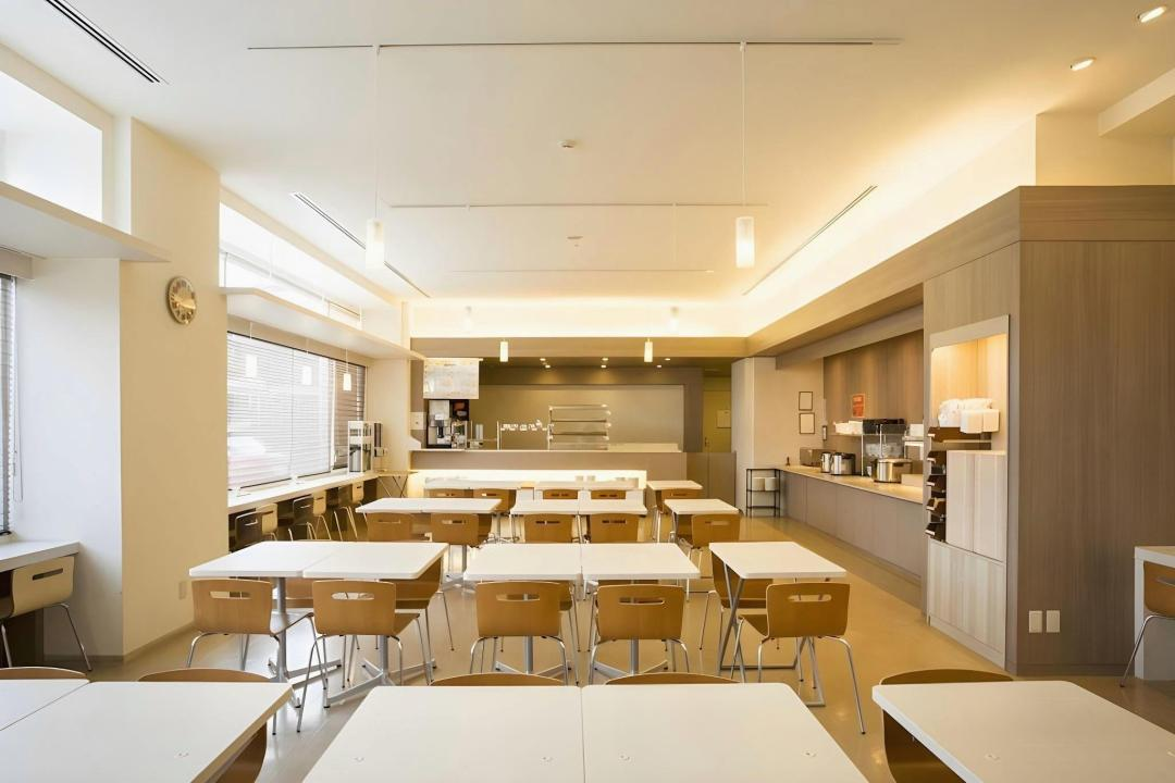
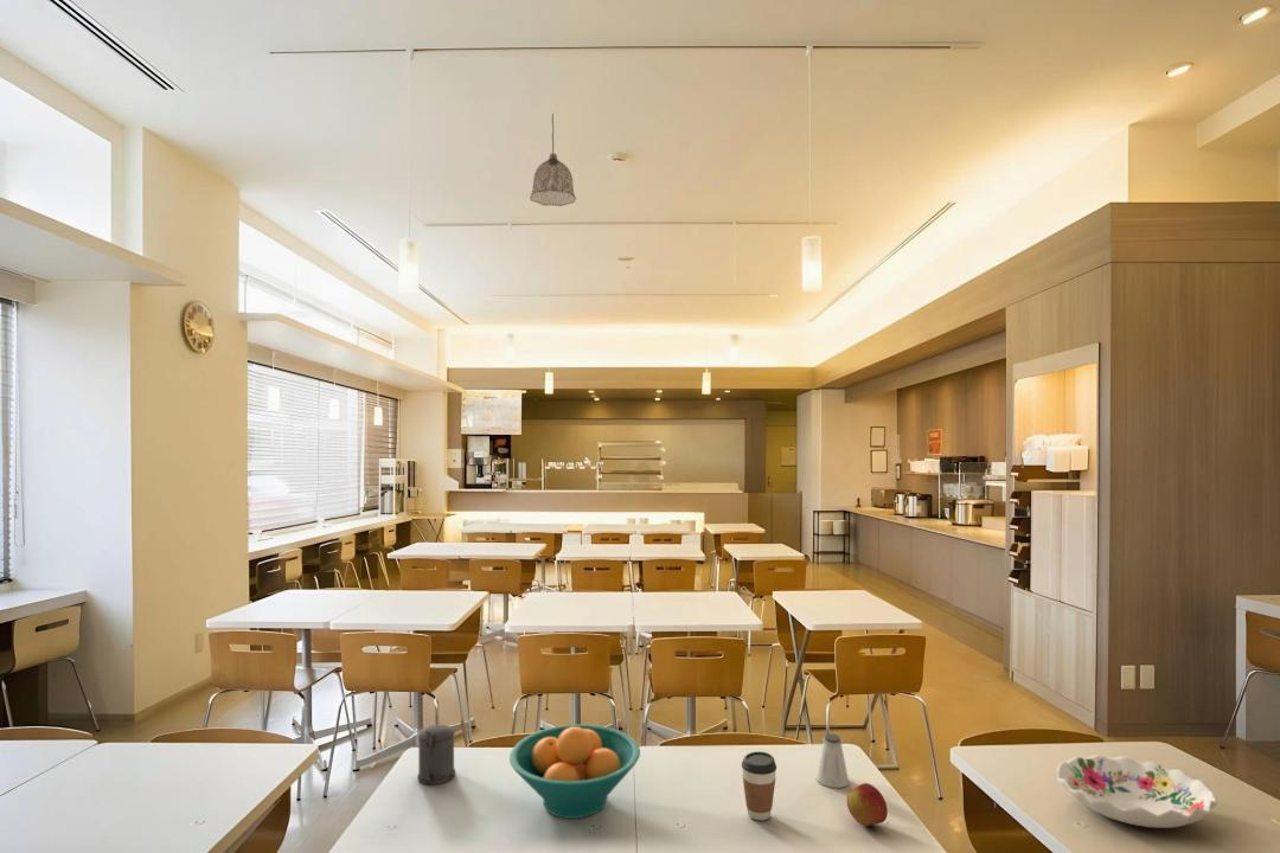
+ saltshaker (832, 758)
+ decorative bowl (1132, 793)
+ fruit bowl (575, 765)
+ beer stein (434, 751)
+ coffee cup (759, 785)
+ pendant lamp (552, 155)
+ apple (866, 804)
